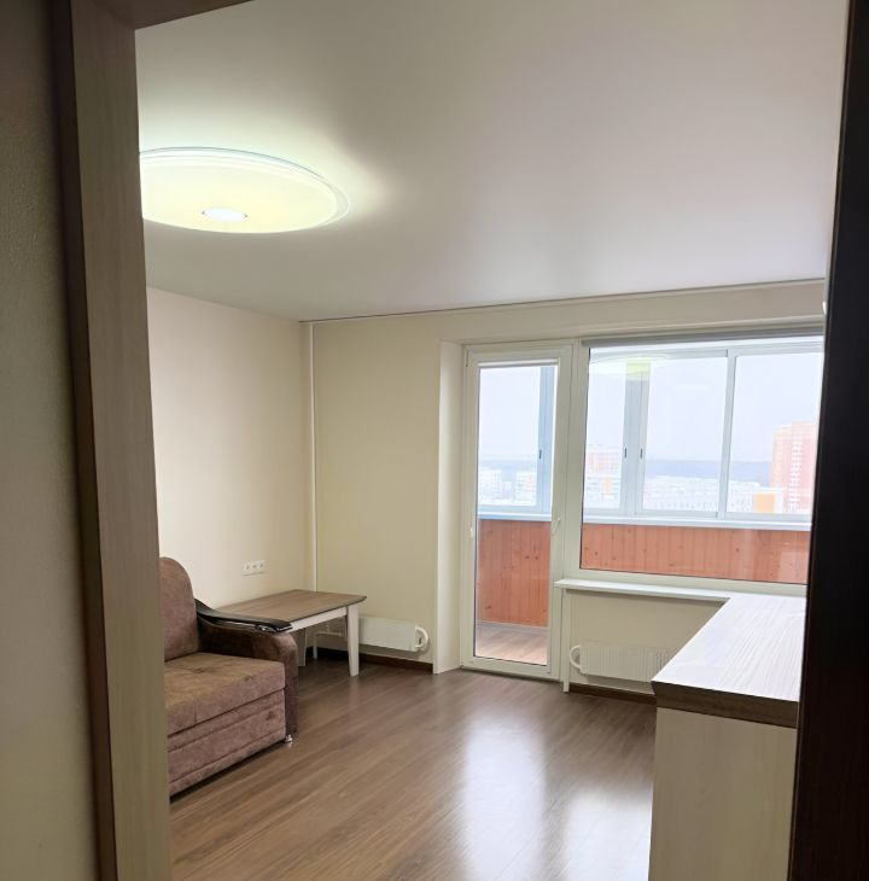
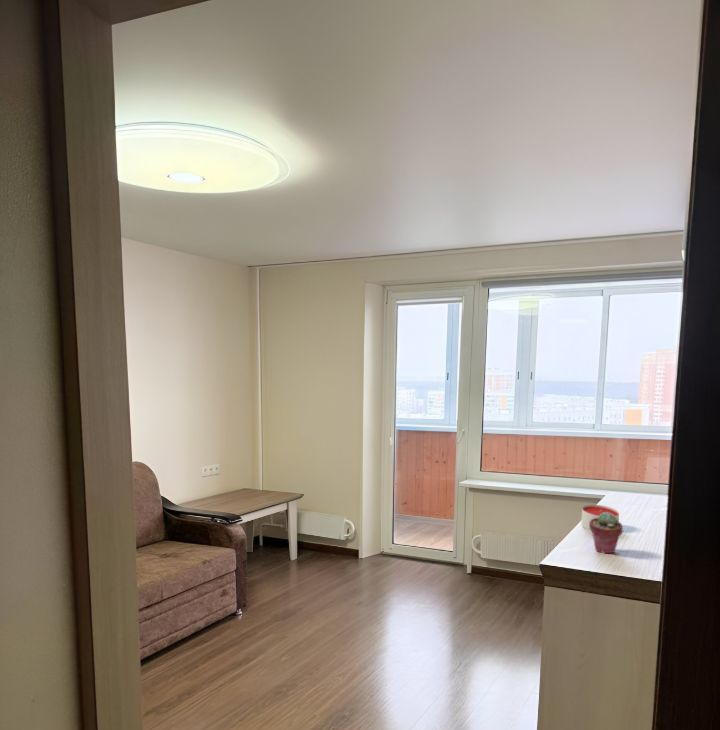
+ candle (598, 516)
+ potted succulent (605, 531)
